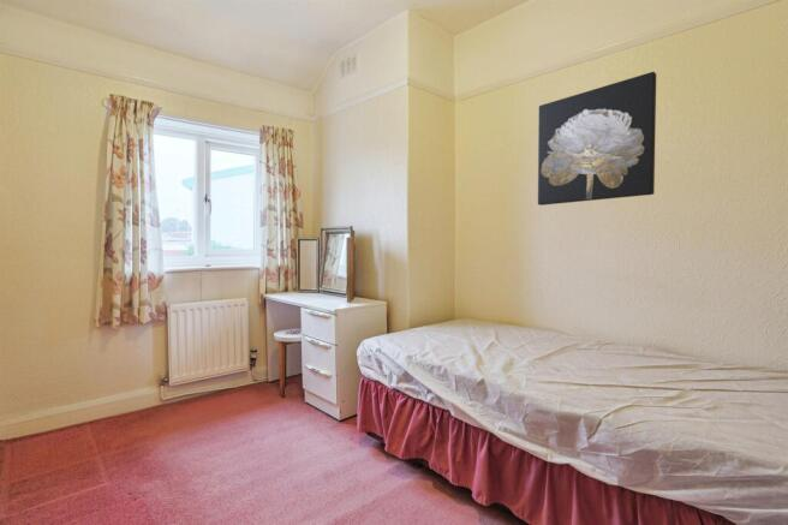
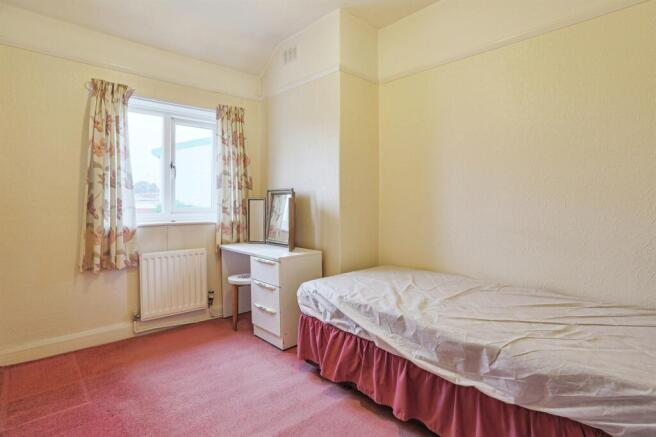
- wall art (591, 145)
